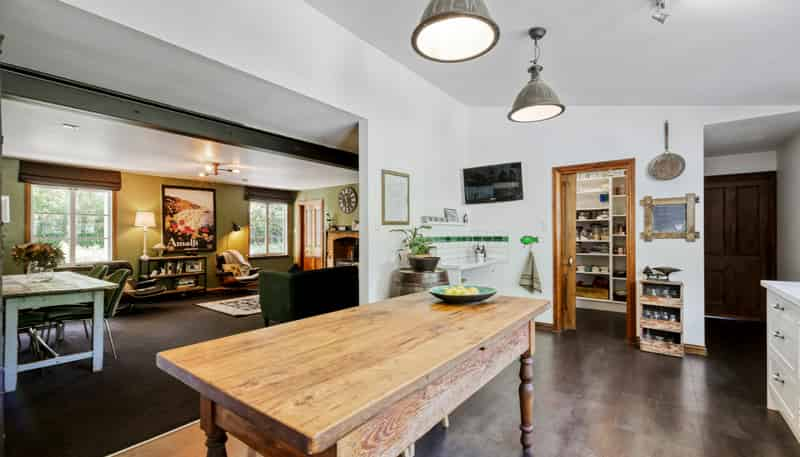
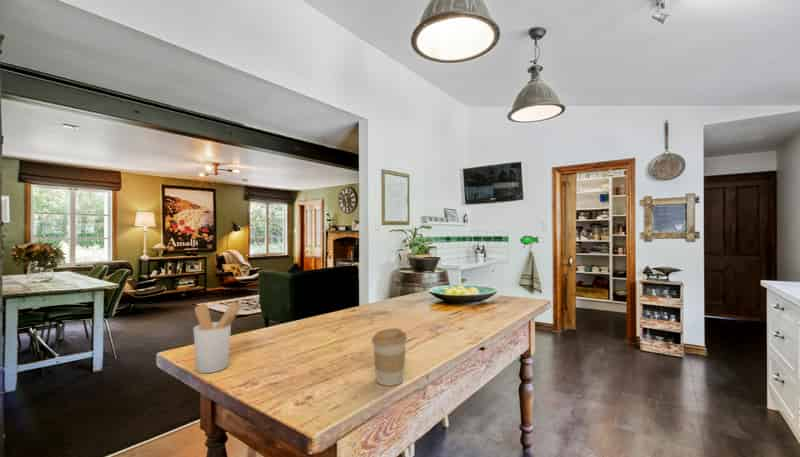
+ utensil holder (220, 334)
+ coffee cup (389, 355)
